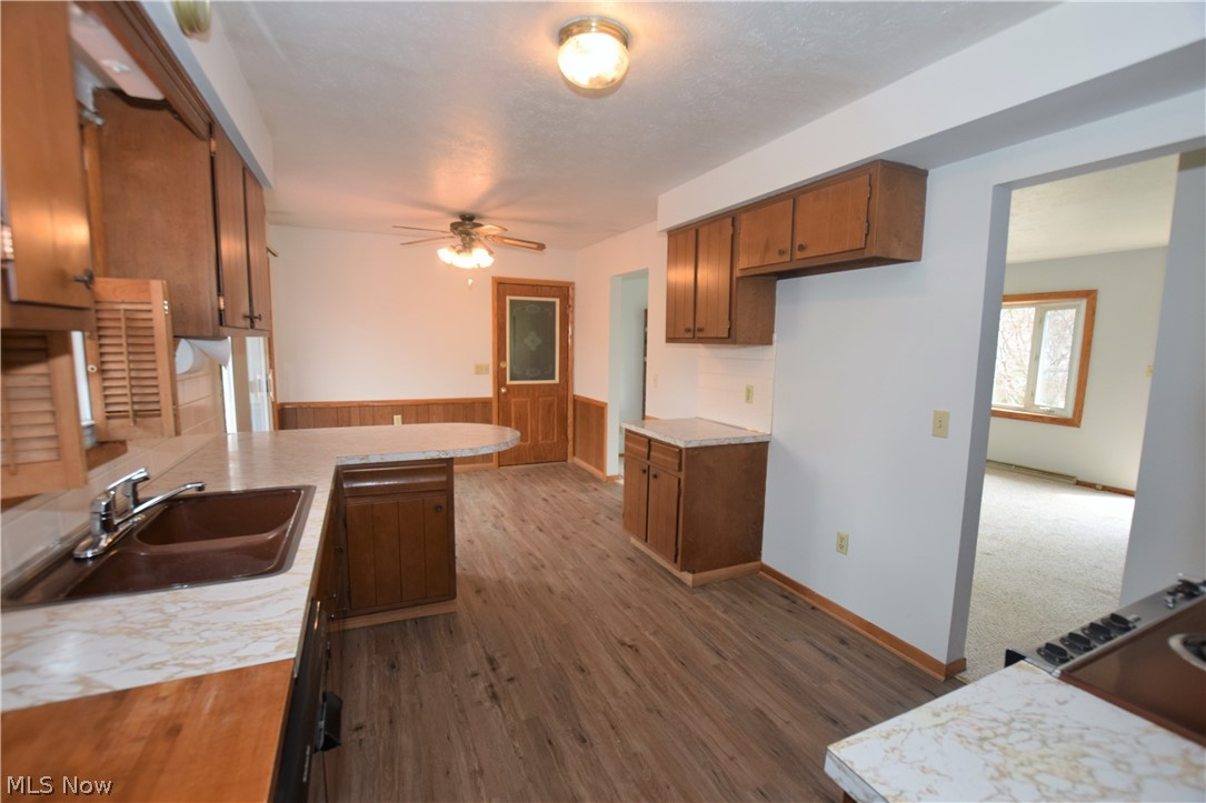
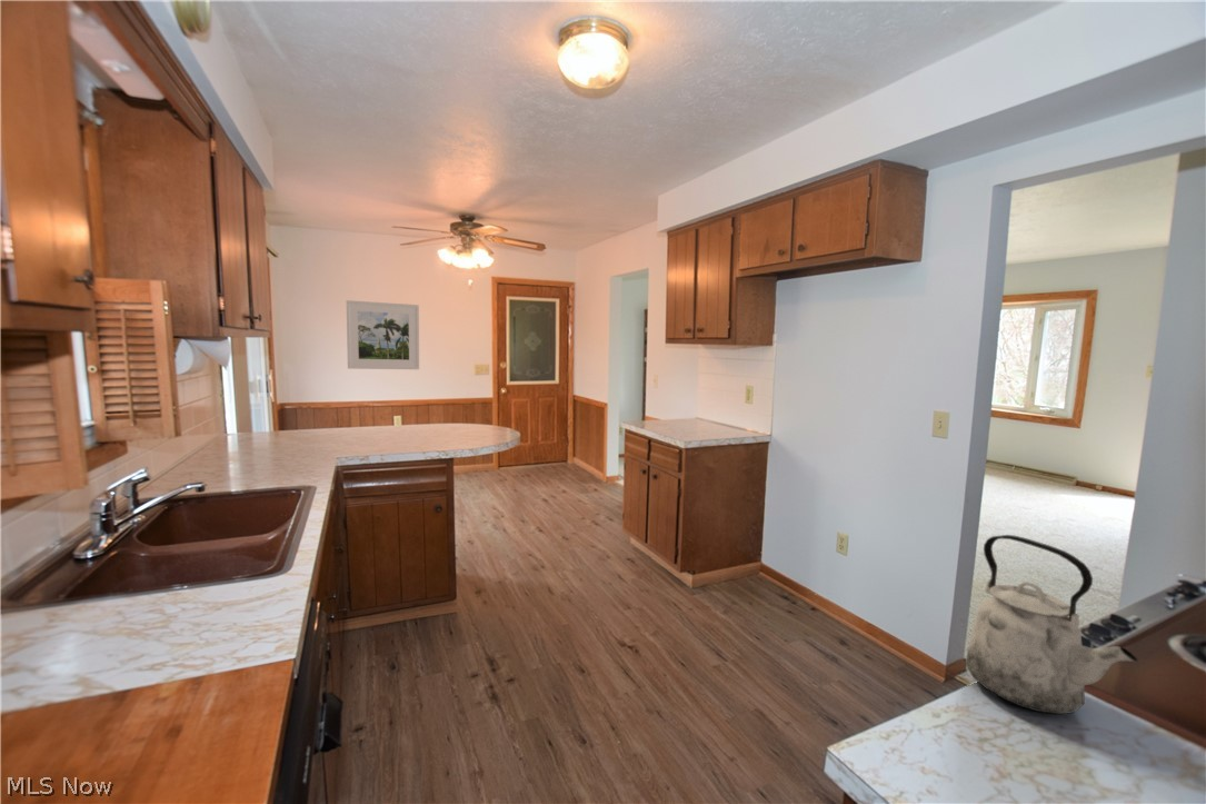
+ kettle (1048, 626)
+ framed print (383, 336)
